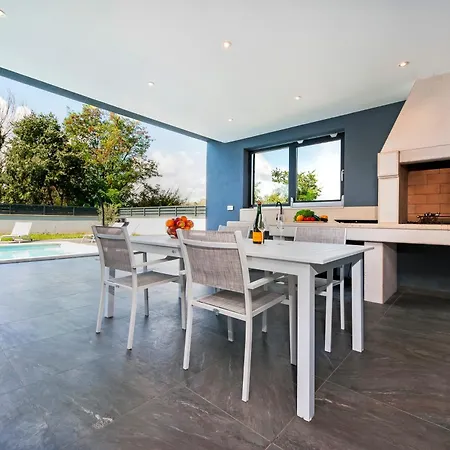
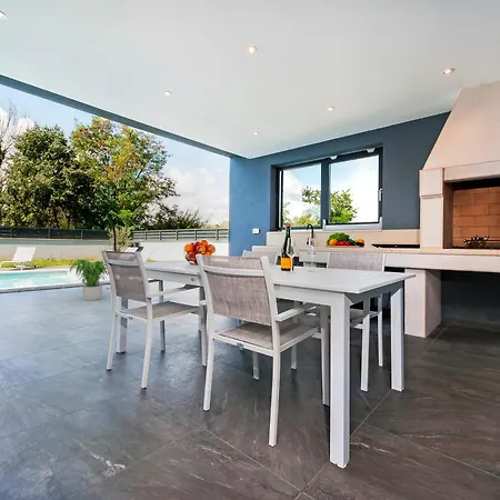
+ potted plant (92, 279)
